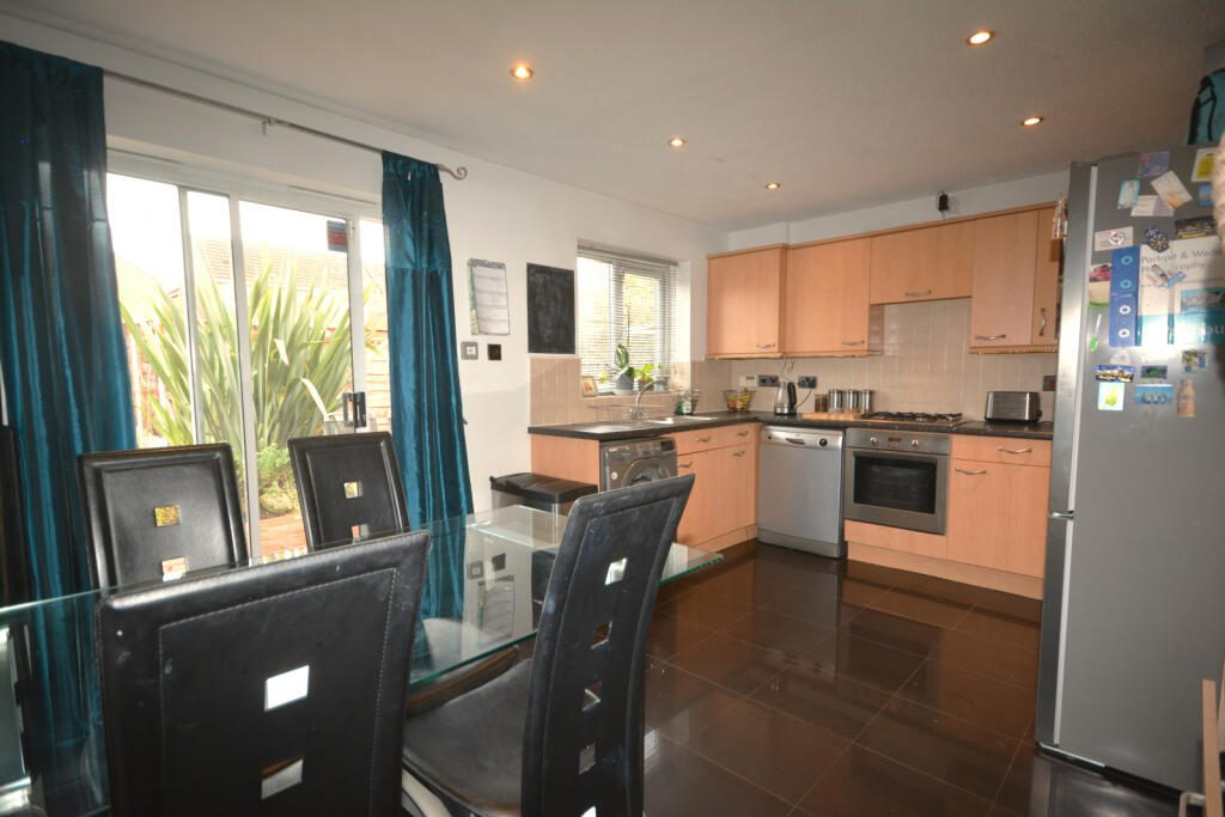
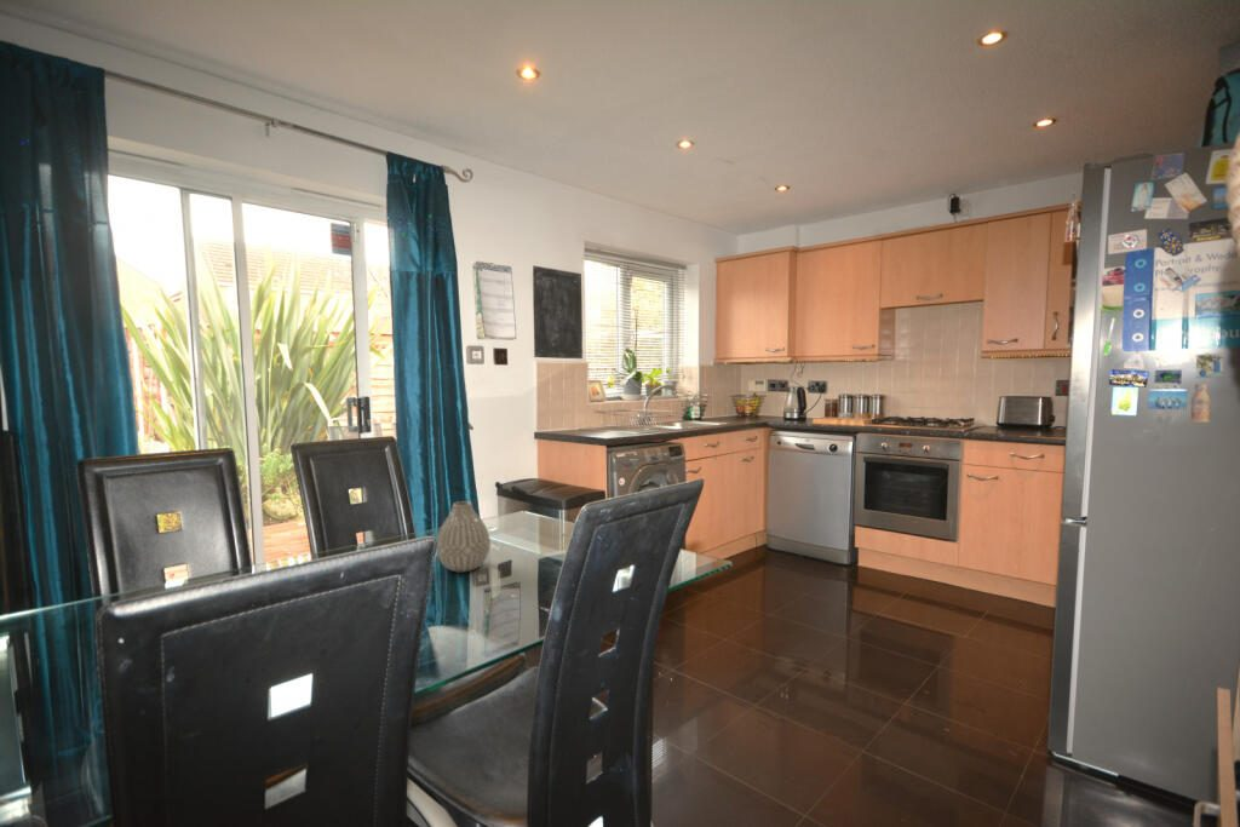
+ vase (463, 535)
